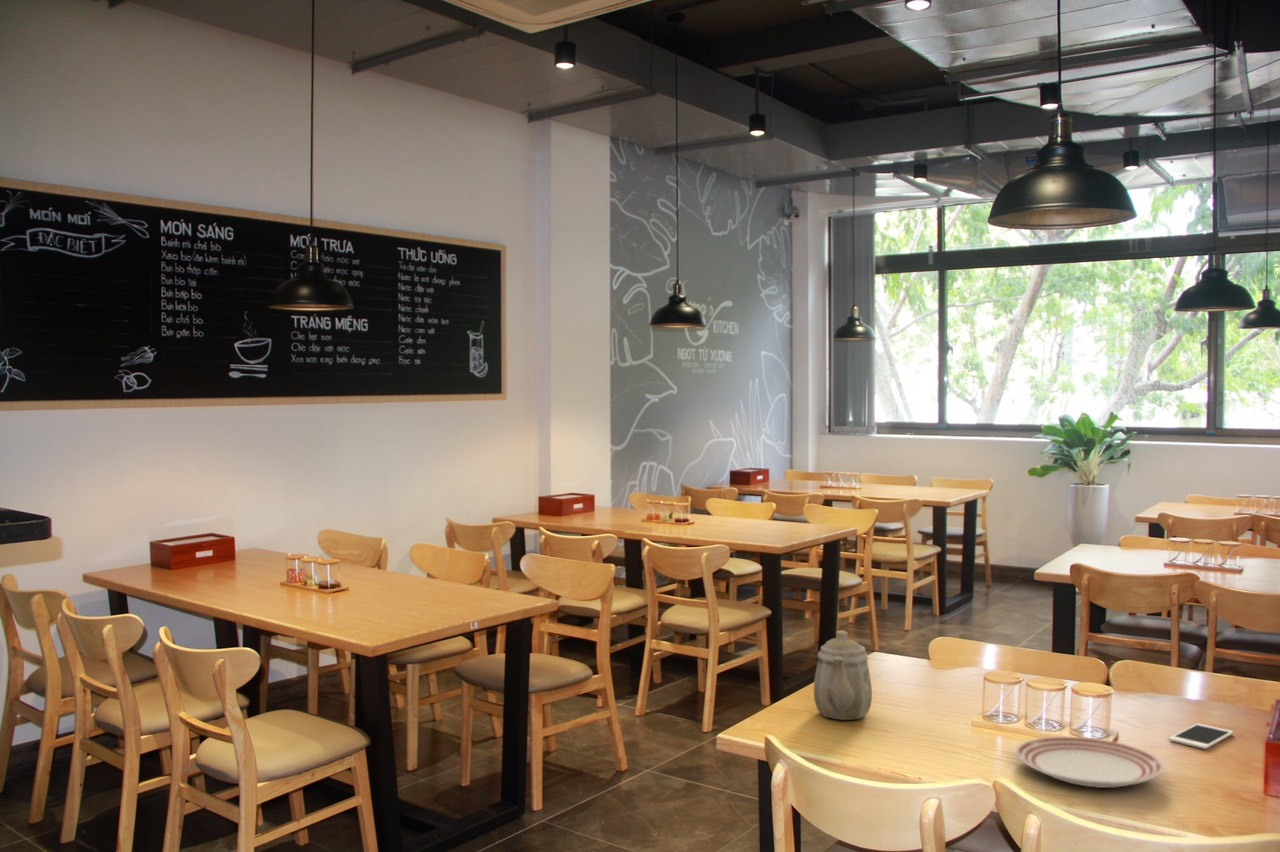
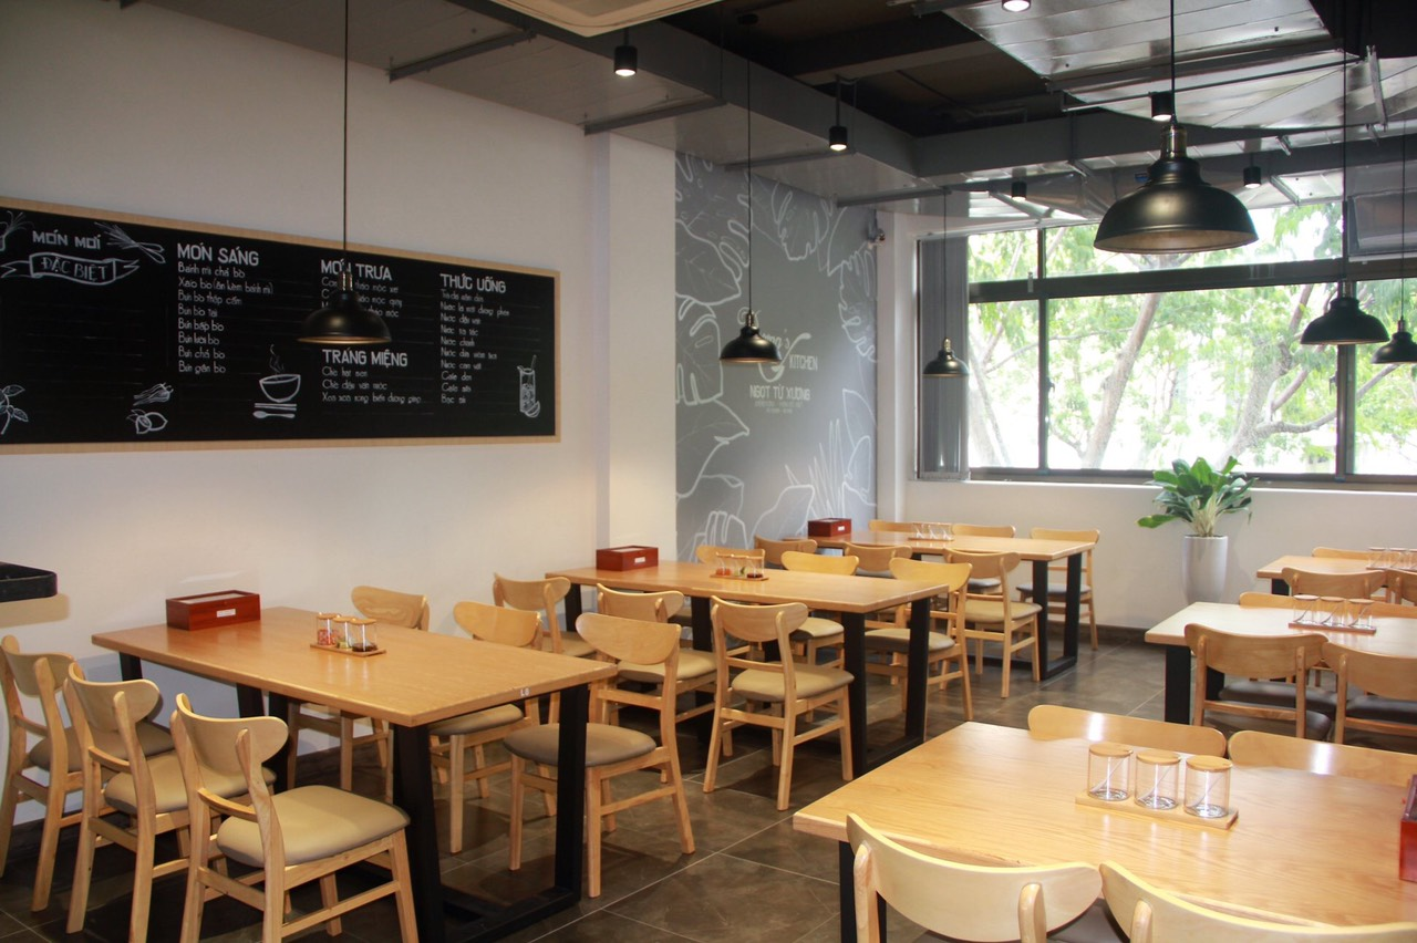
- cell phone (1201, 735)
- teapot (842, 672)
- dinner plate (1087, 763)
